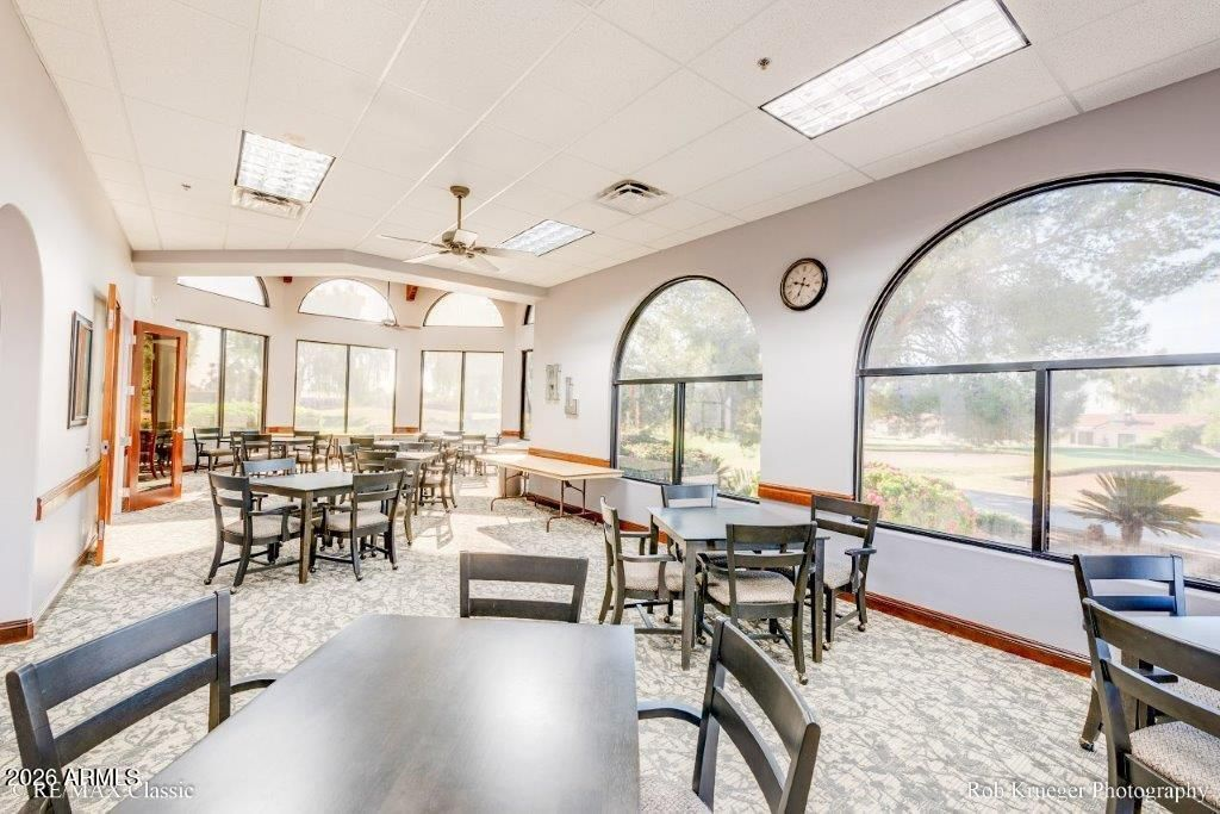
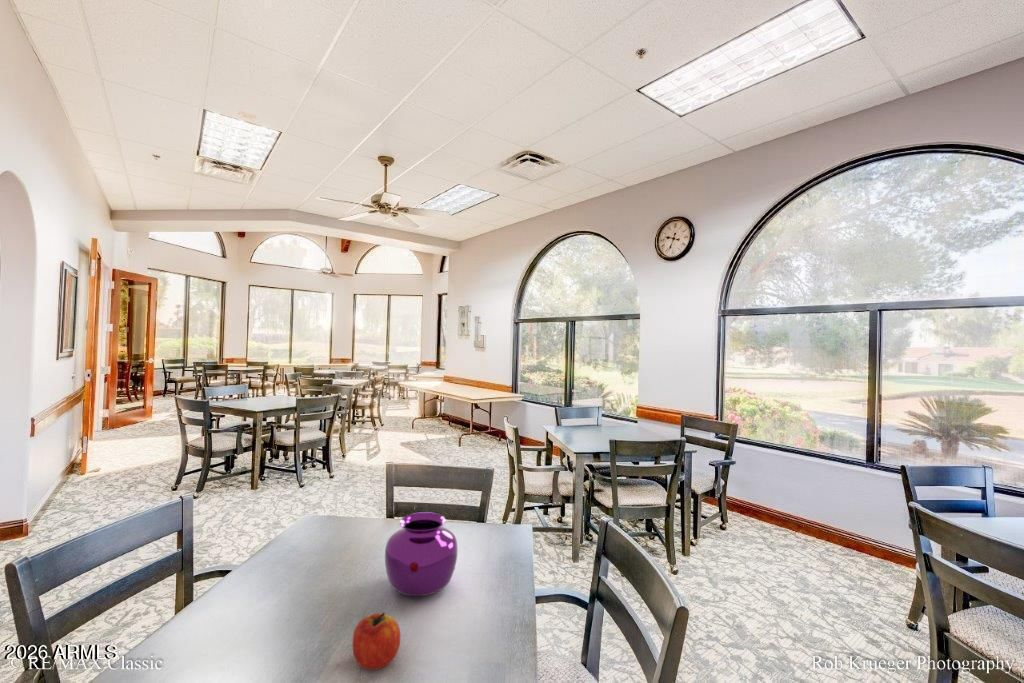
+ vase (421, 553)
+ apple (376, 638)
